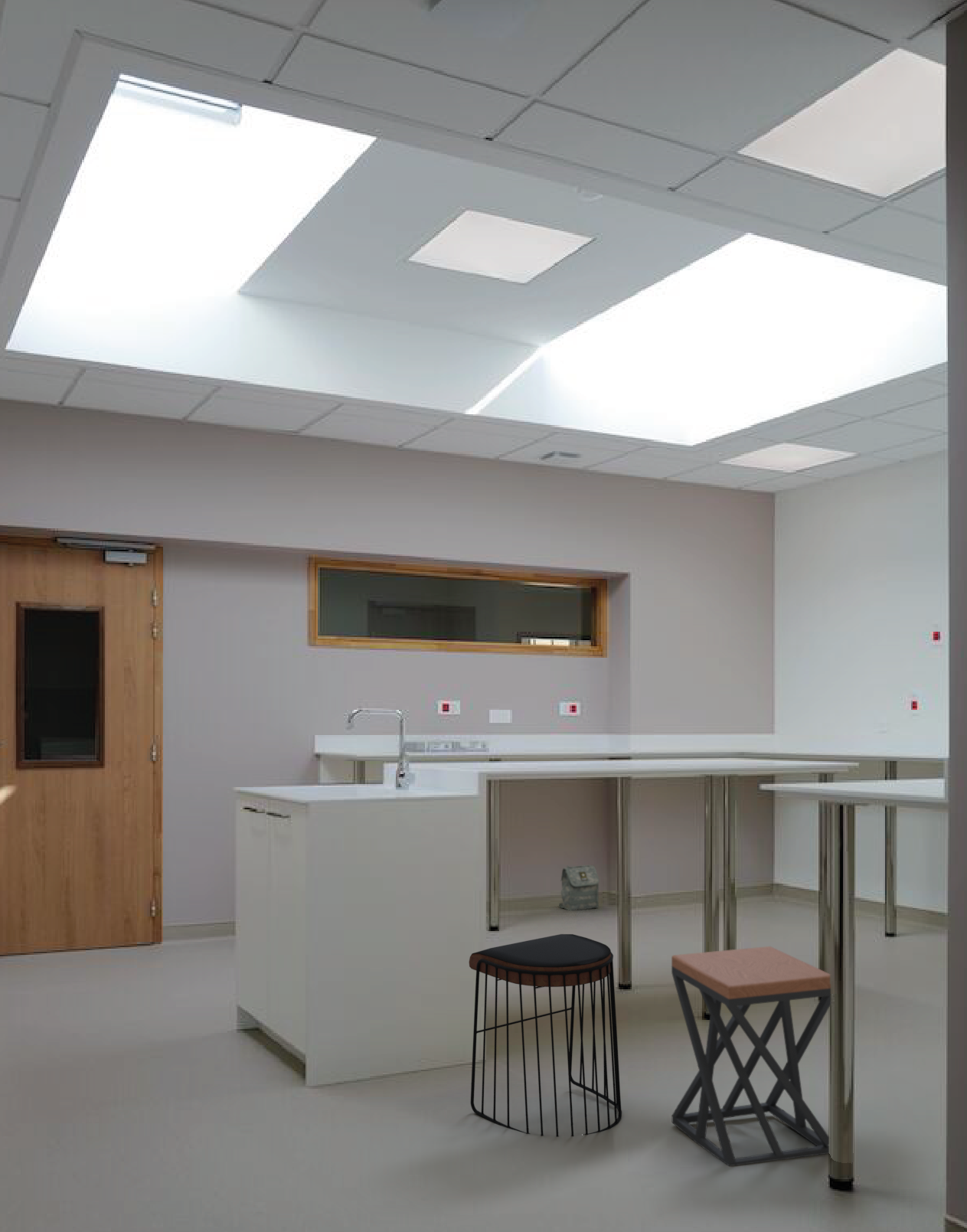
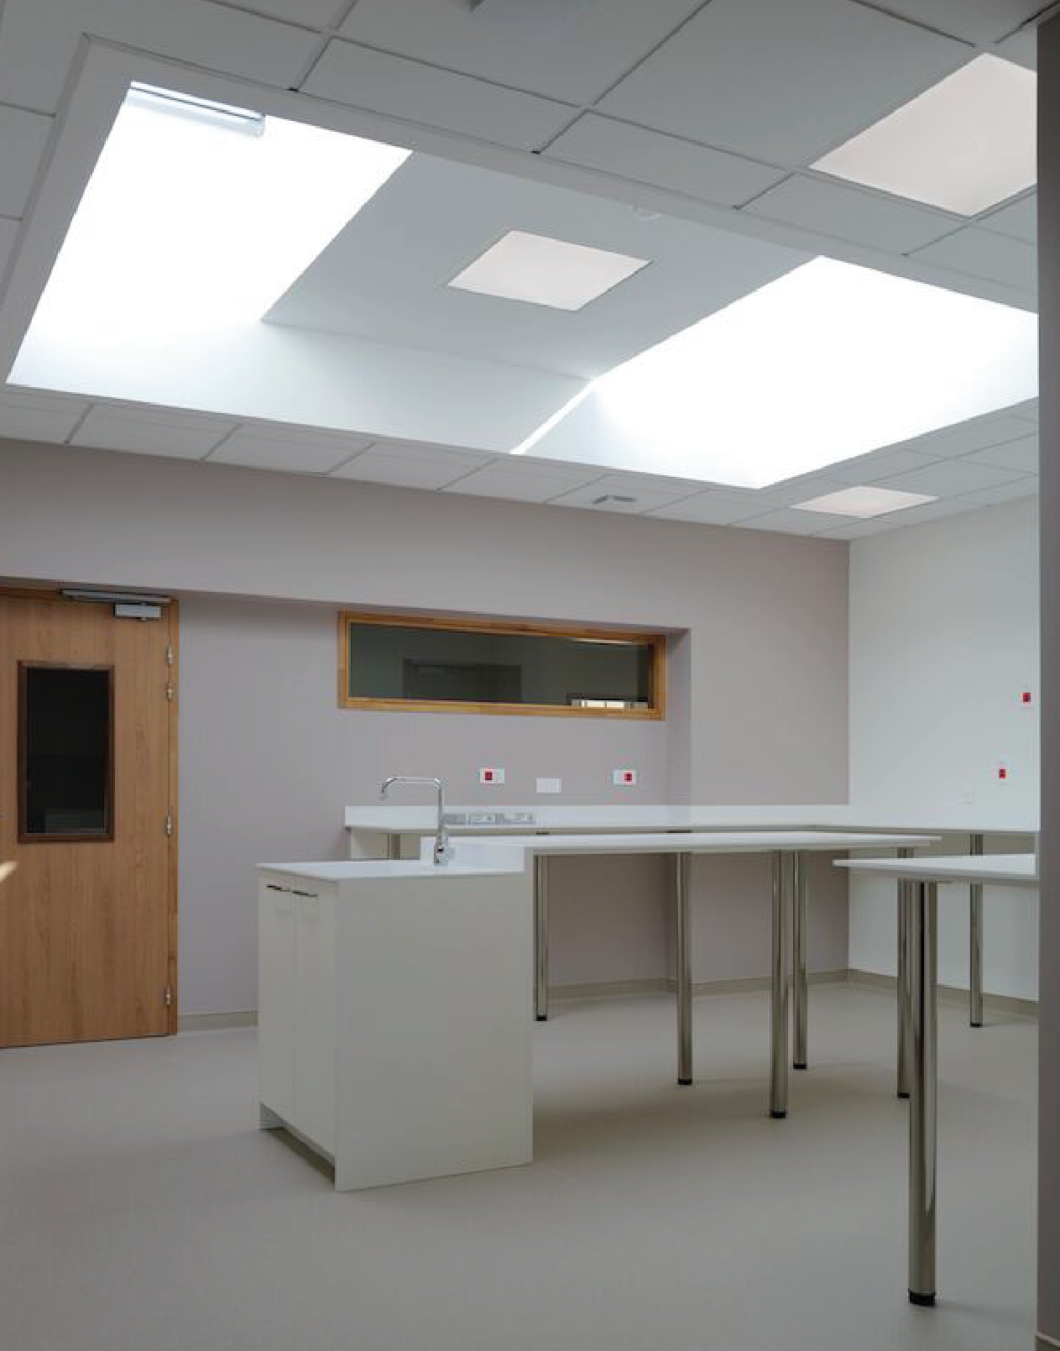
- bag (579, 886)
- stool (552, 1031)
- stool (752, 1052)
